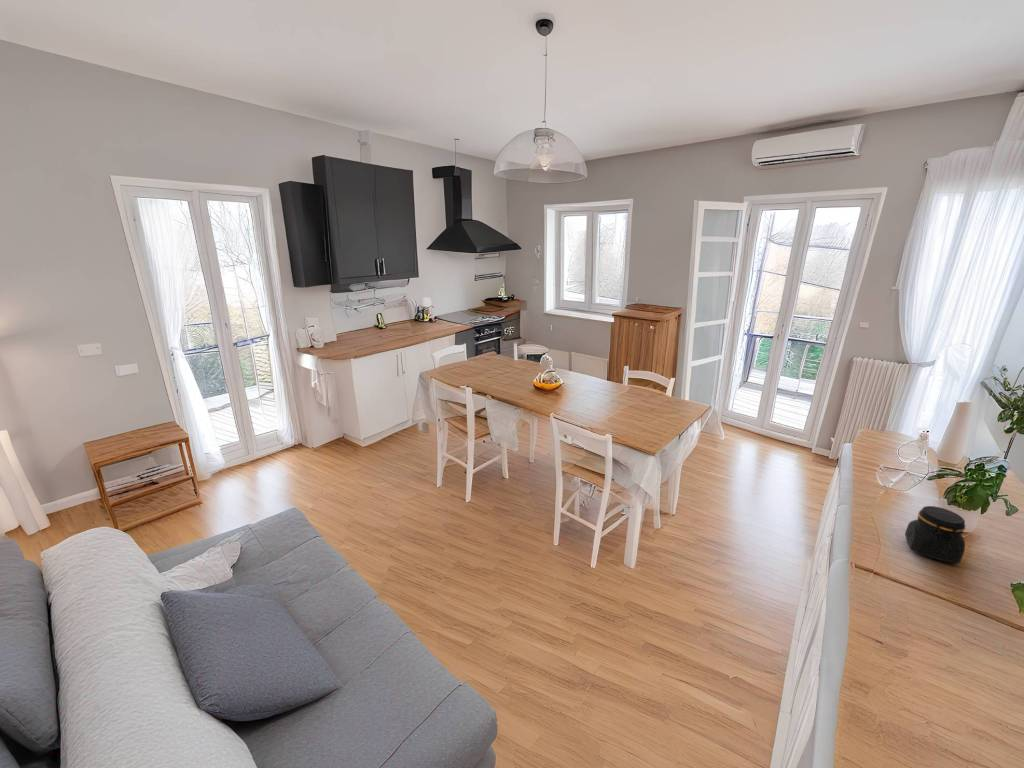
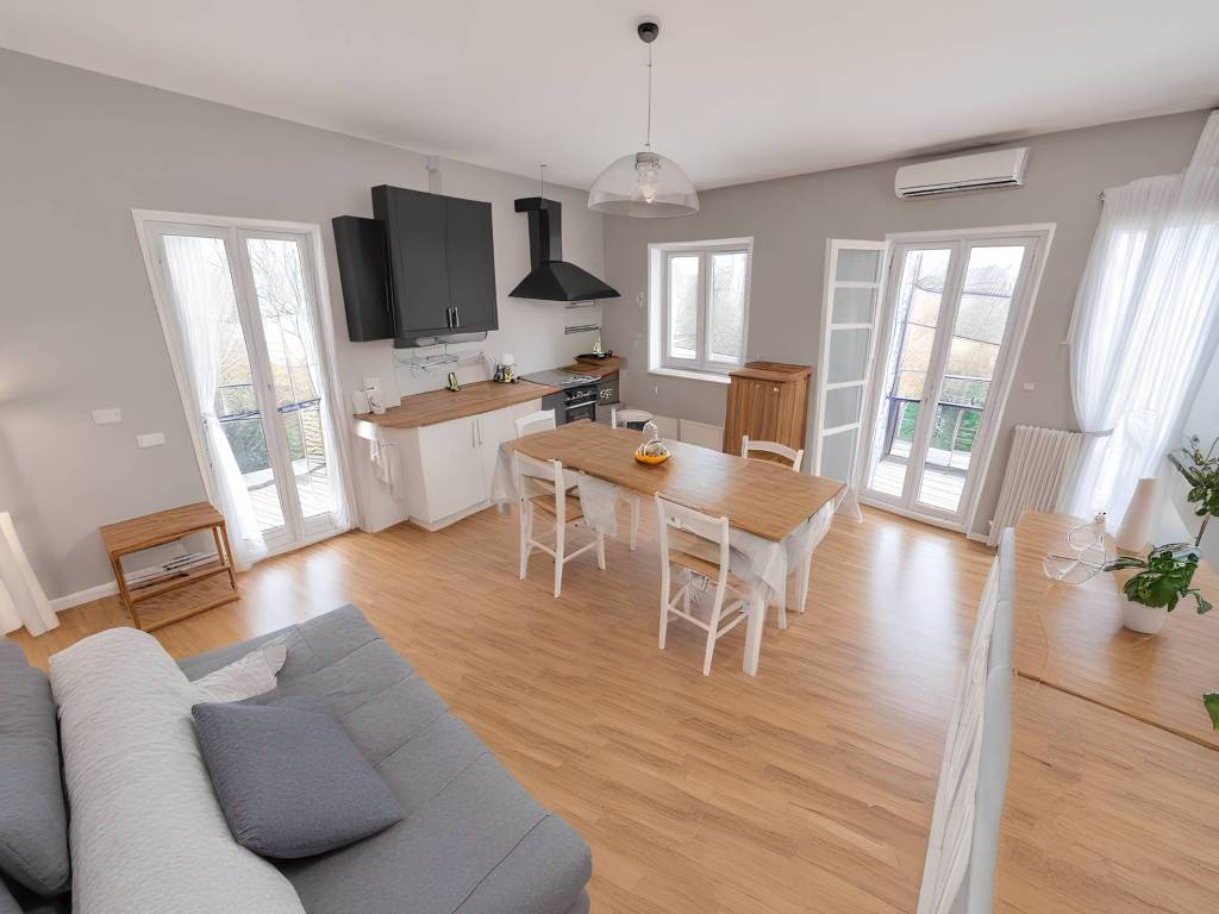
- jar (936, 532)
